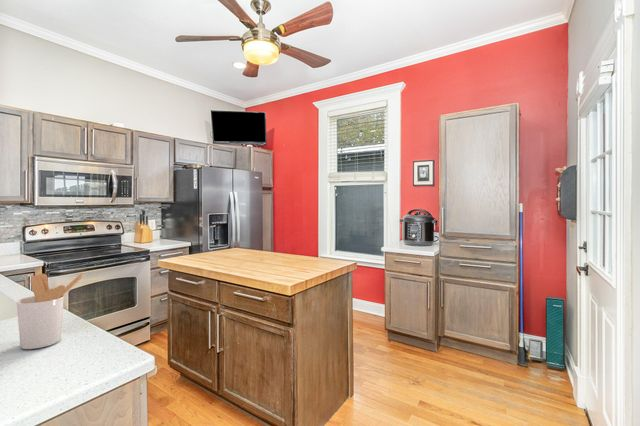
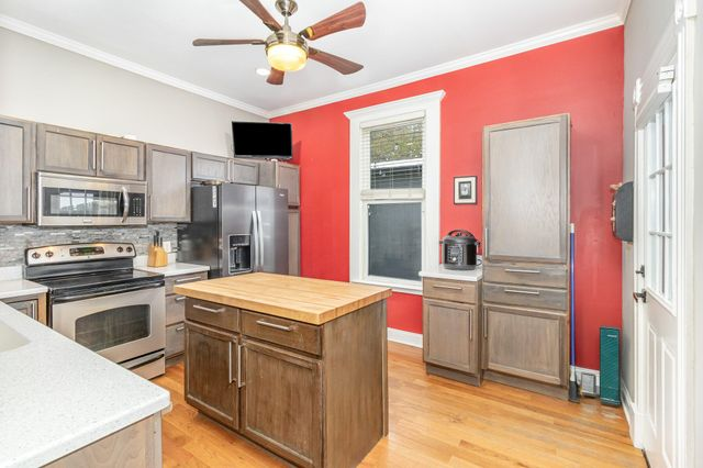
- utensil holder (53, 307)
